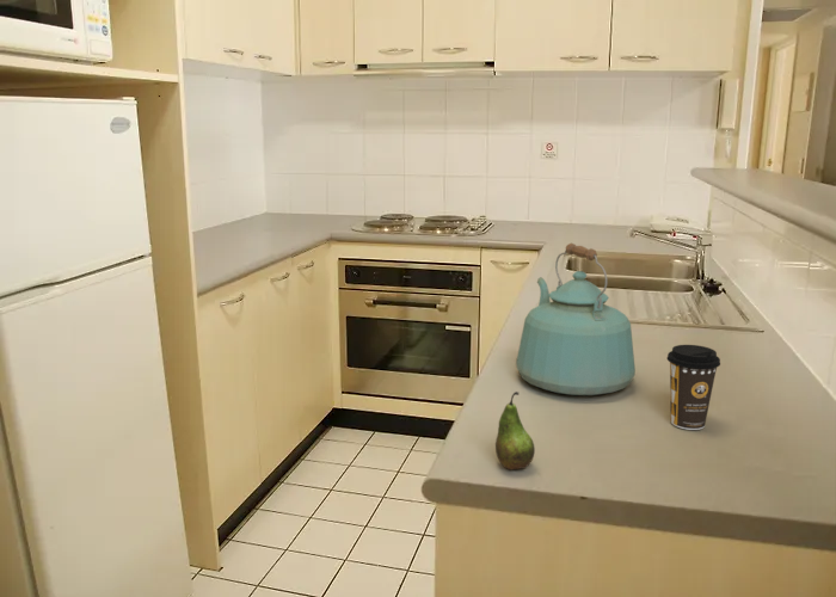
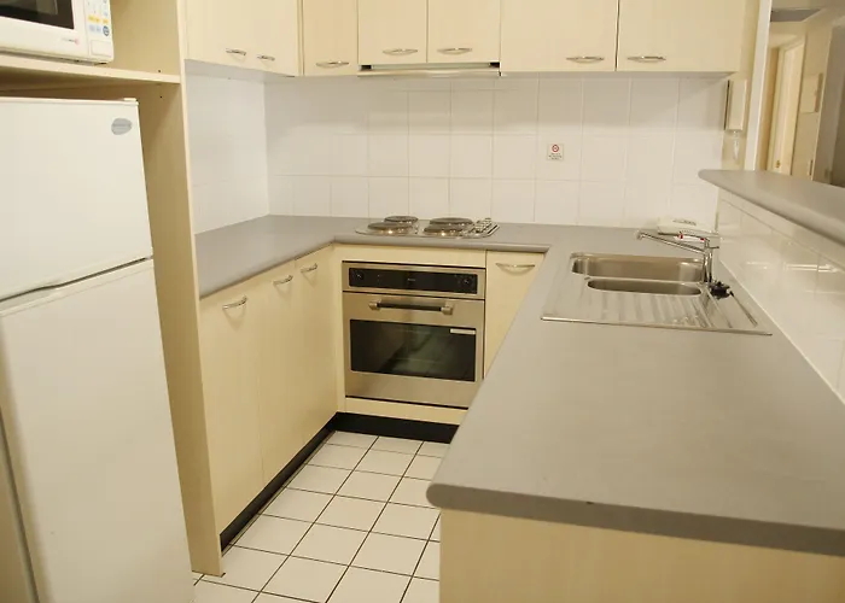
- coffee cup (690, 387)
- fruit (515, 425)
- kettle (571, 310)
